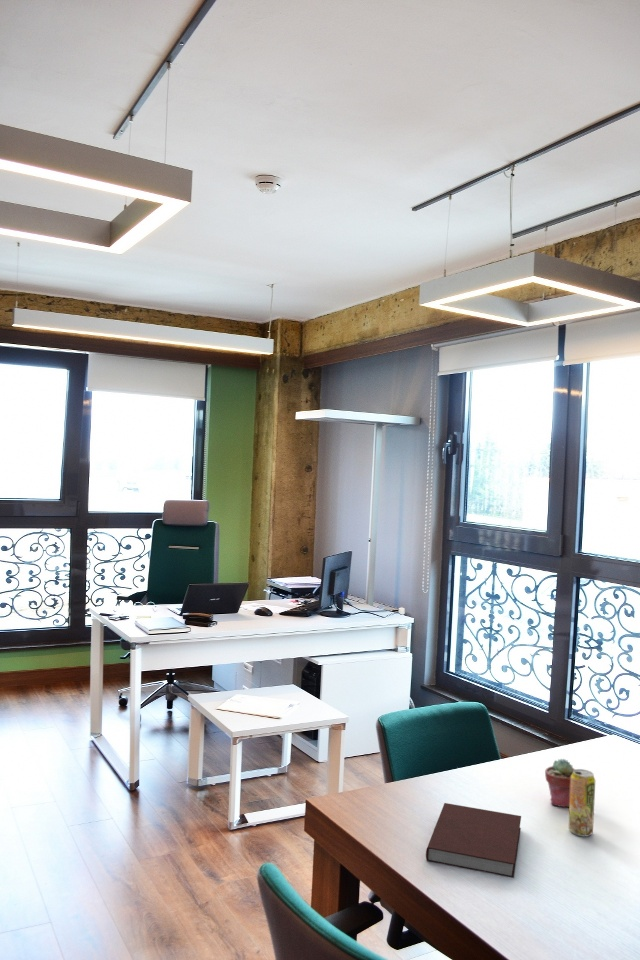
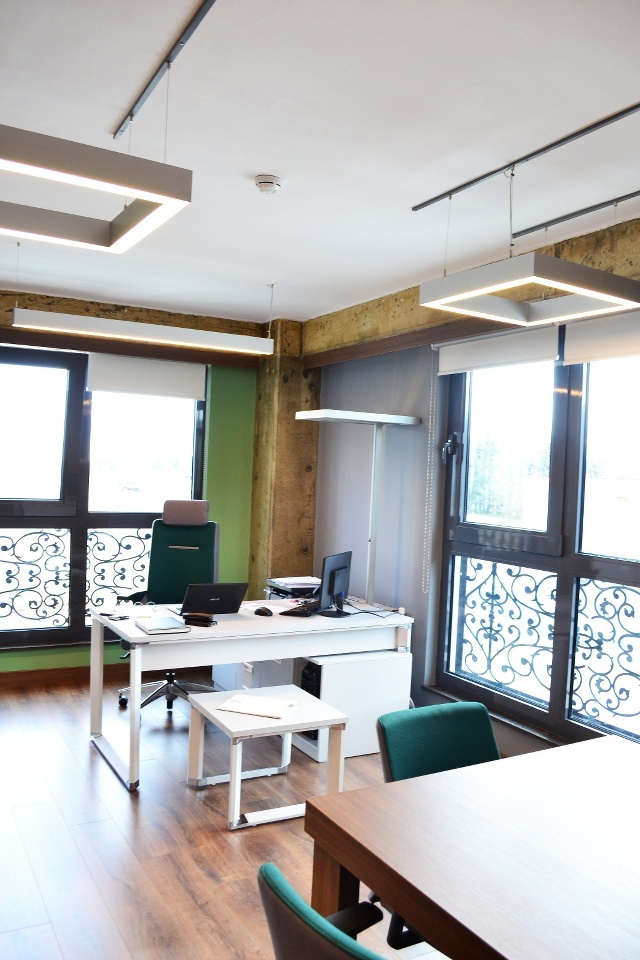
- notebook (475, 837)
- potted succulent (562, 780)
- beverage can (582, 801)
